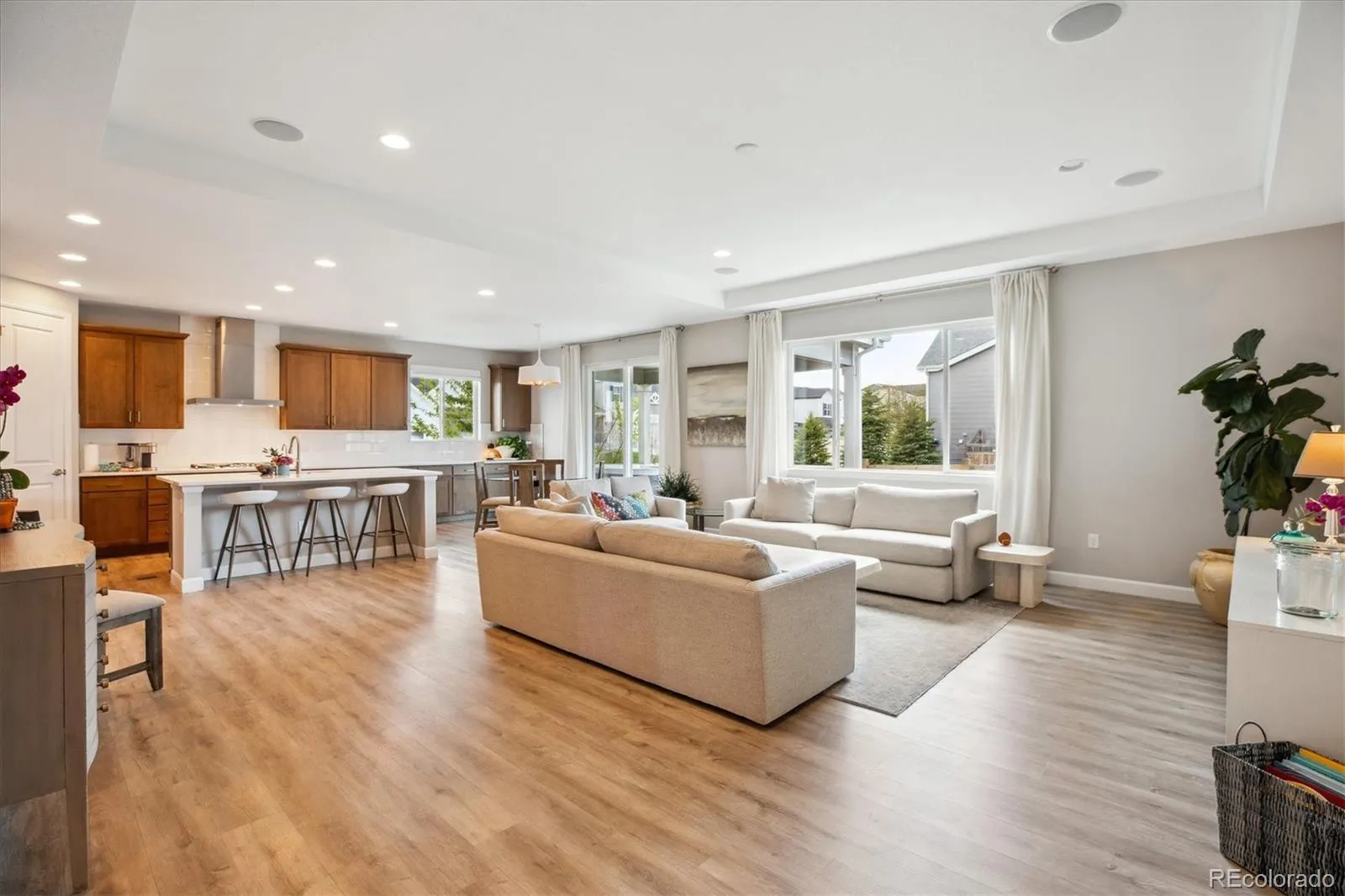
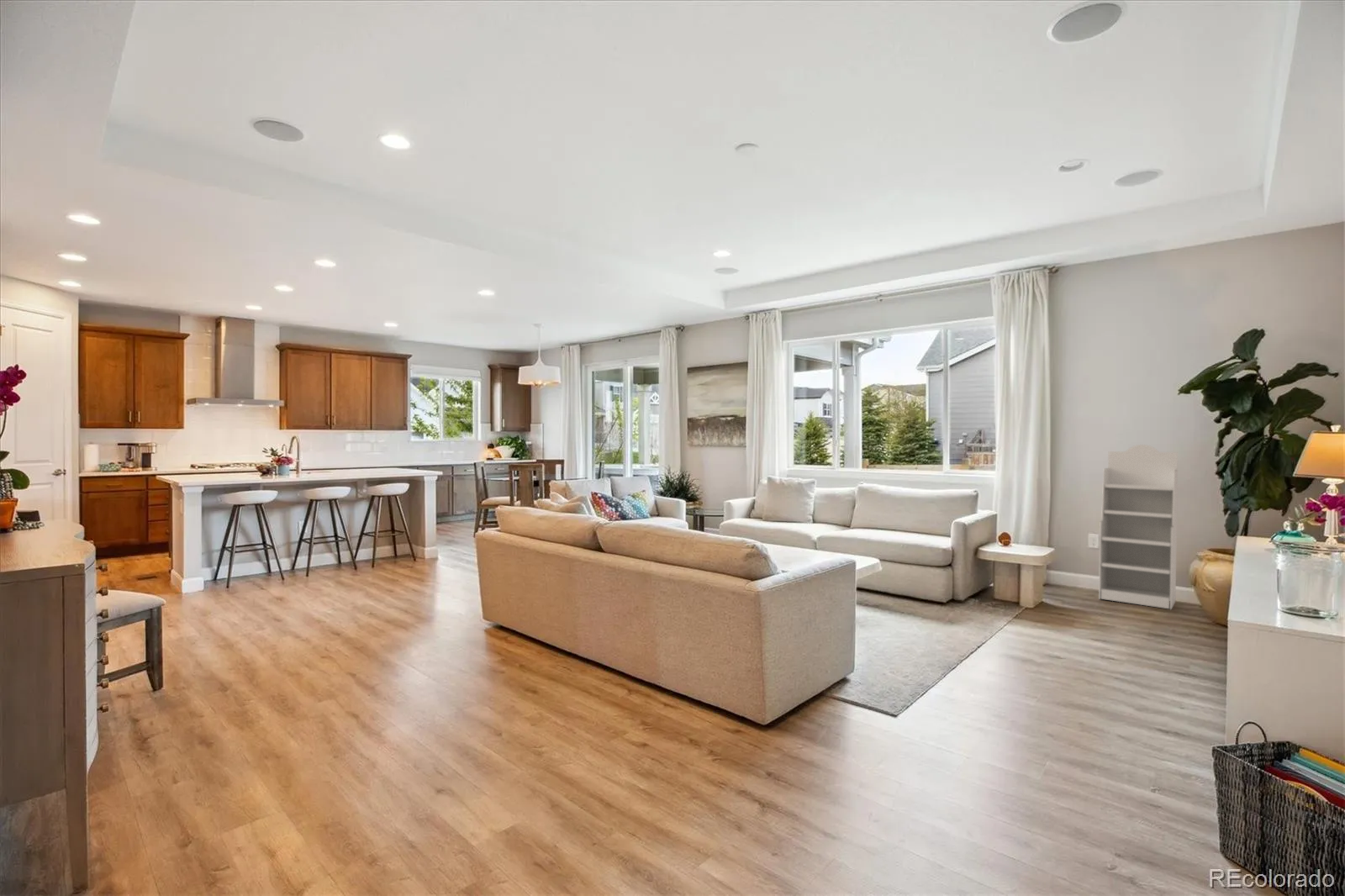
+ shelf (1137, 522)
